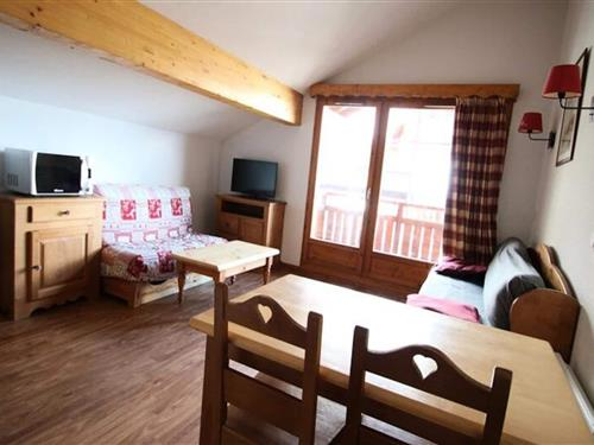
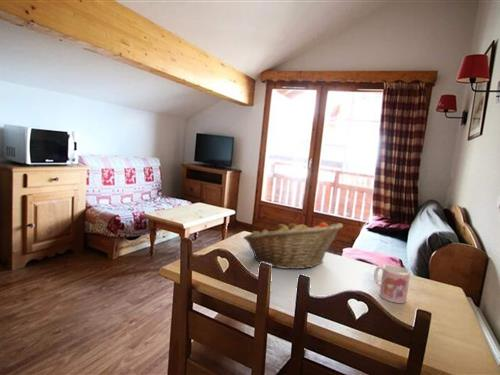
+ fruit basket (293, 239)
+ mug (390, 281)
